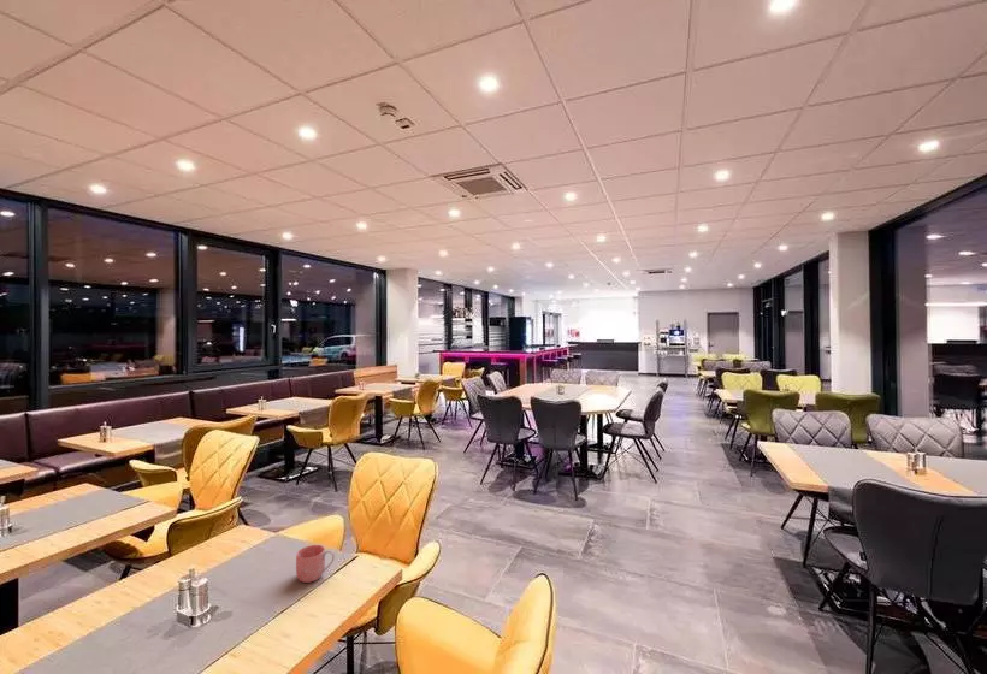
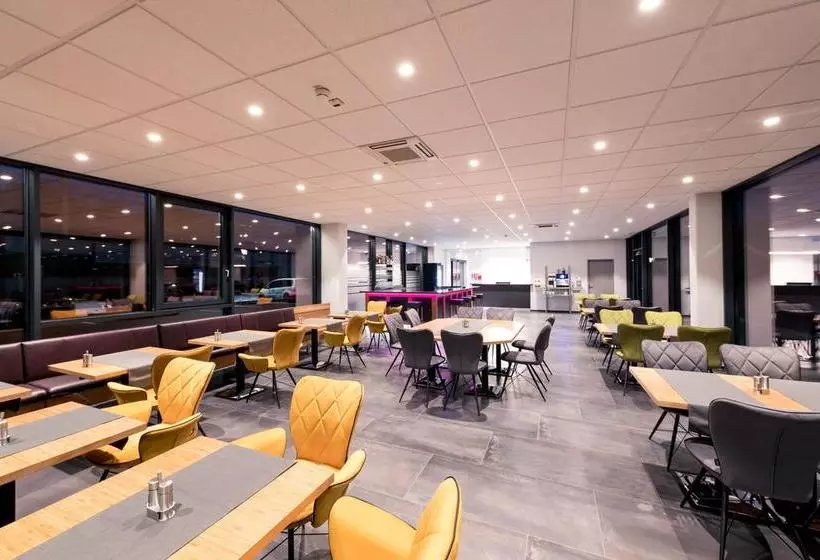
- mug (315, 563)
